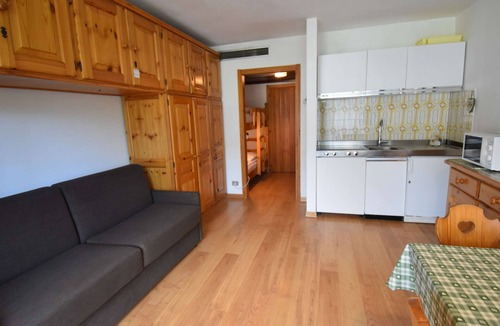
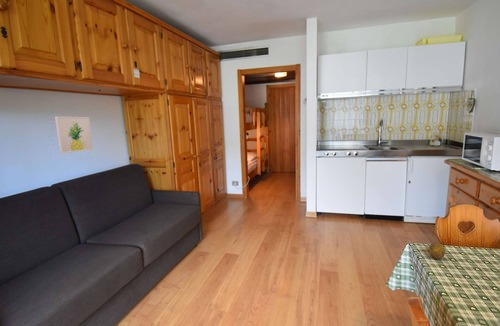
+ fruit (437, 250)
+ wall art (75, 134)
